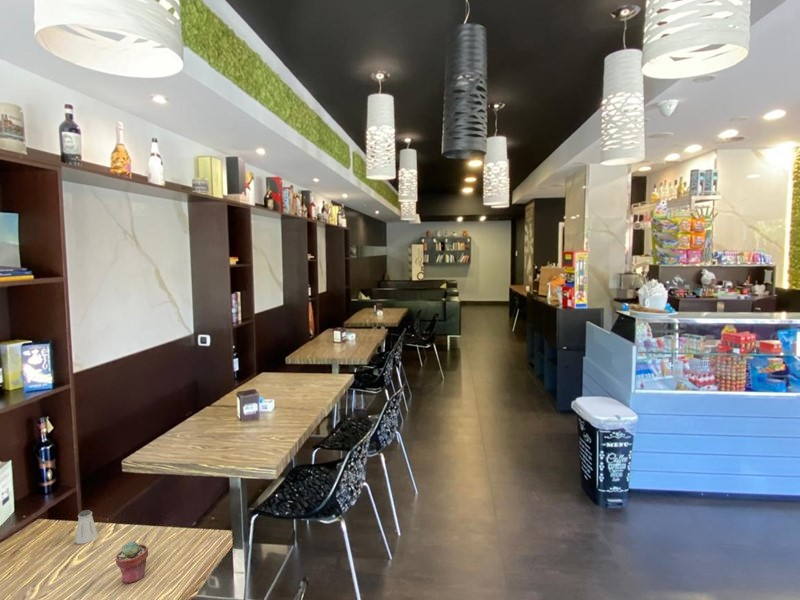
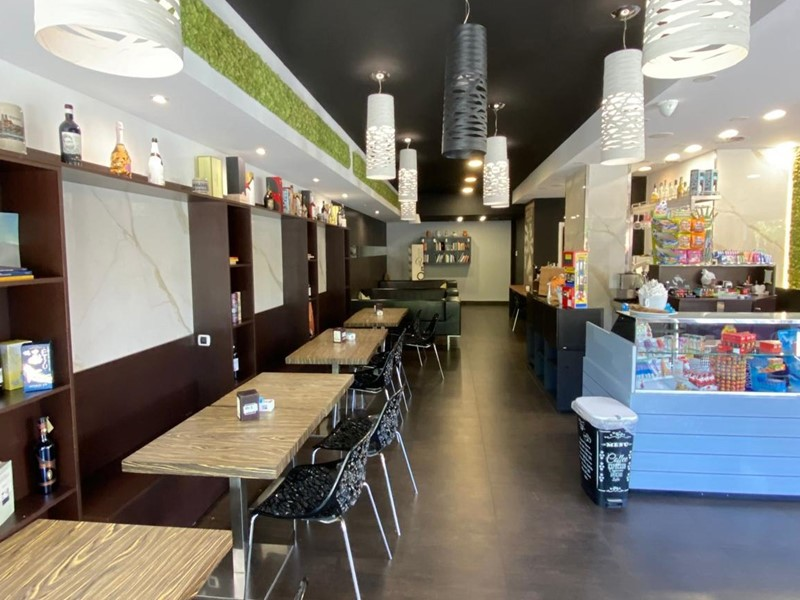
- saltshaker (85, 525)
- potted succulent (132, 559)
